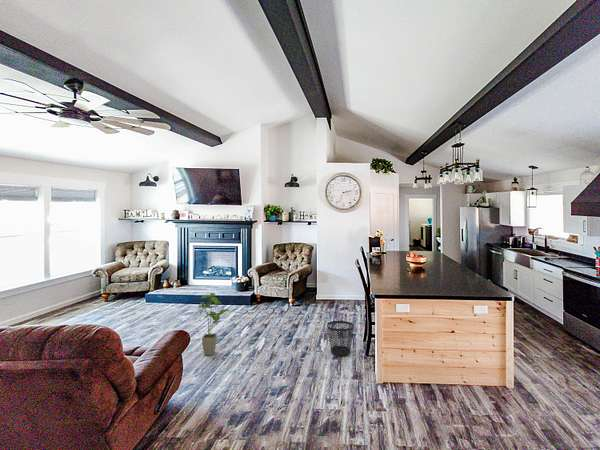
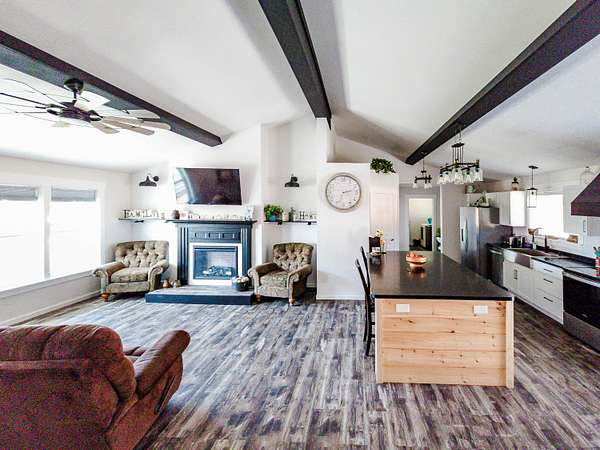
- house plant (213, 322)
- wastebasket (340, 338)
